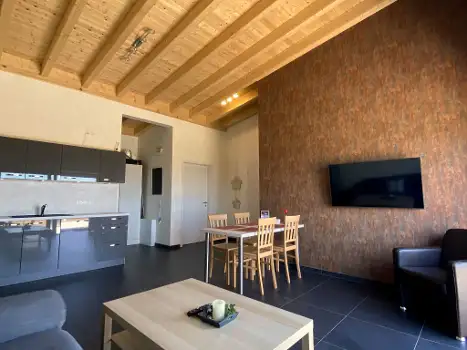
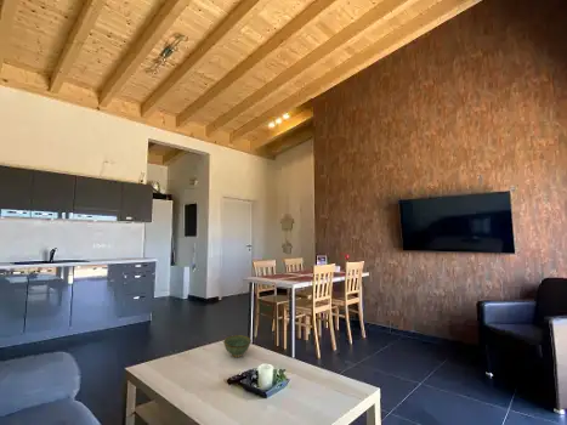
+ bowl (237, 347)
